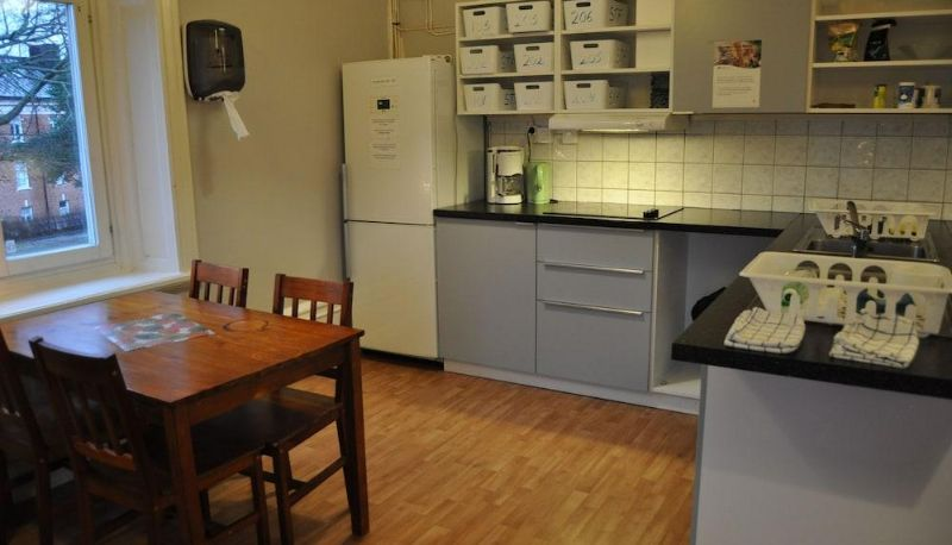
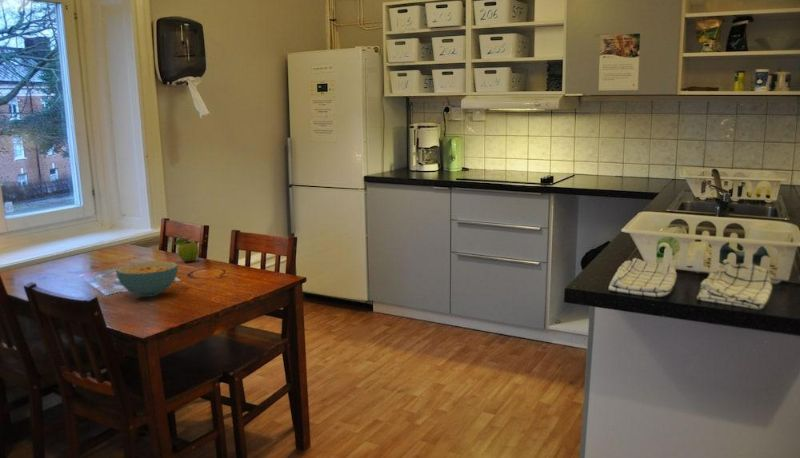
+ fruit (186, 249)
+ cereal bowl (148, 281)
